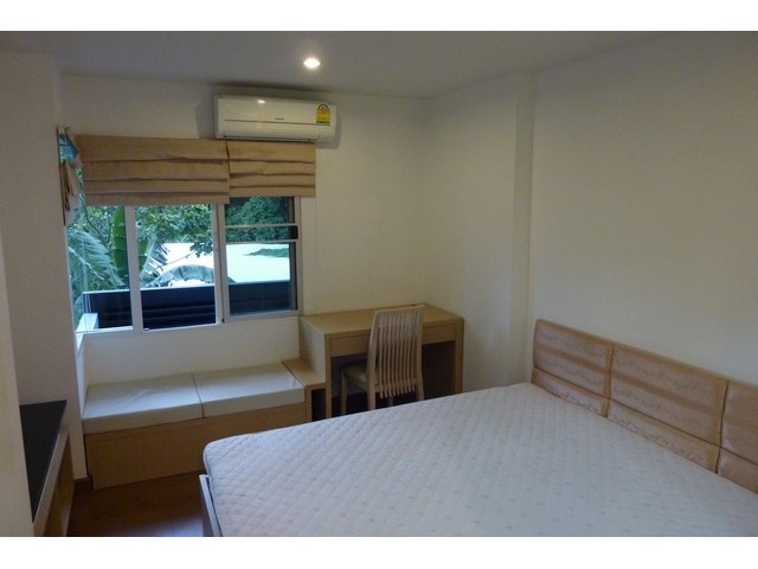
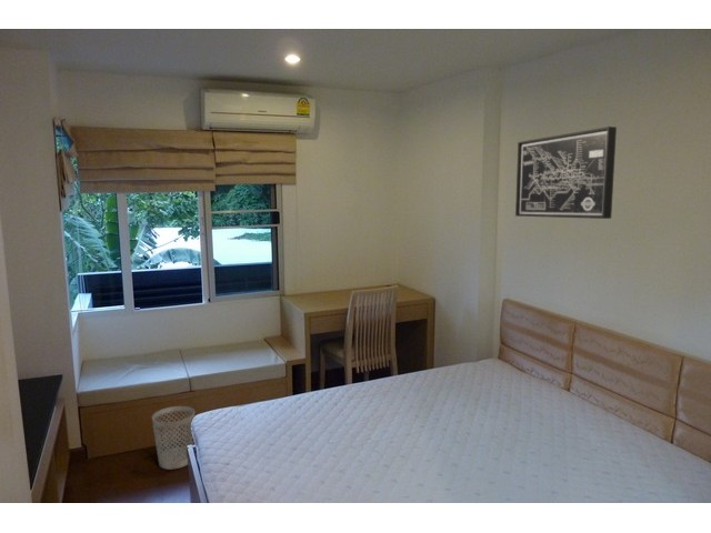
+ wall art (560, 177)
+ wastebasket (173, 438)
